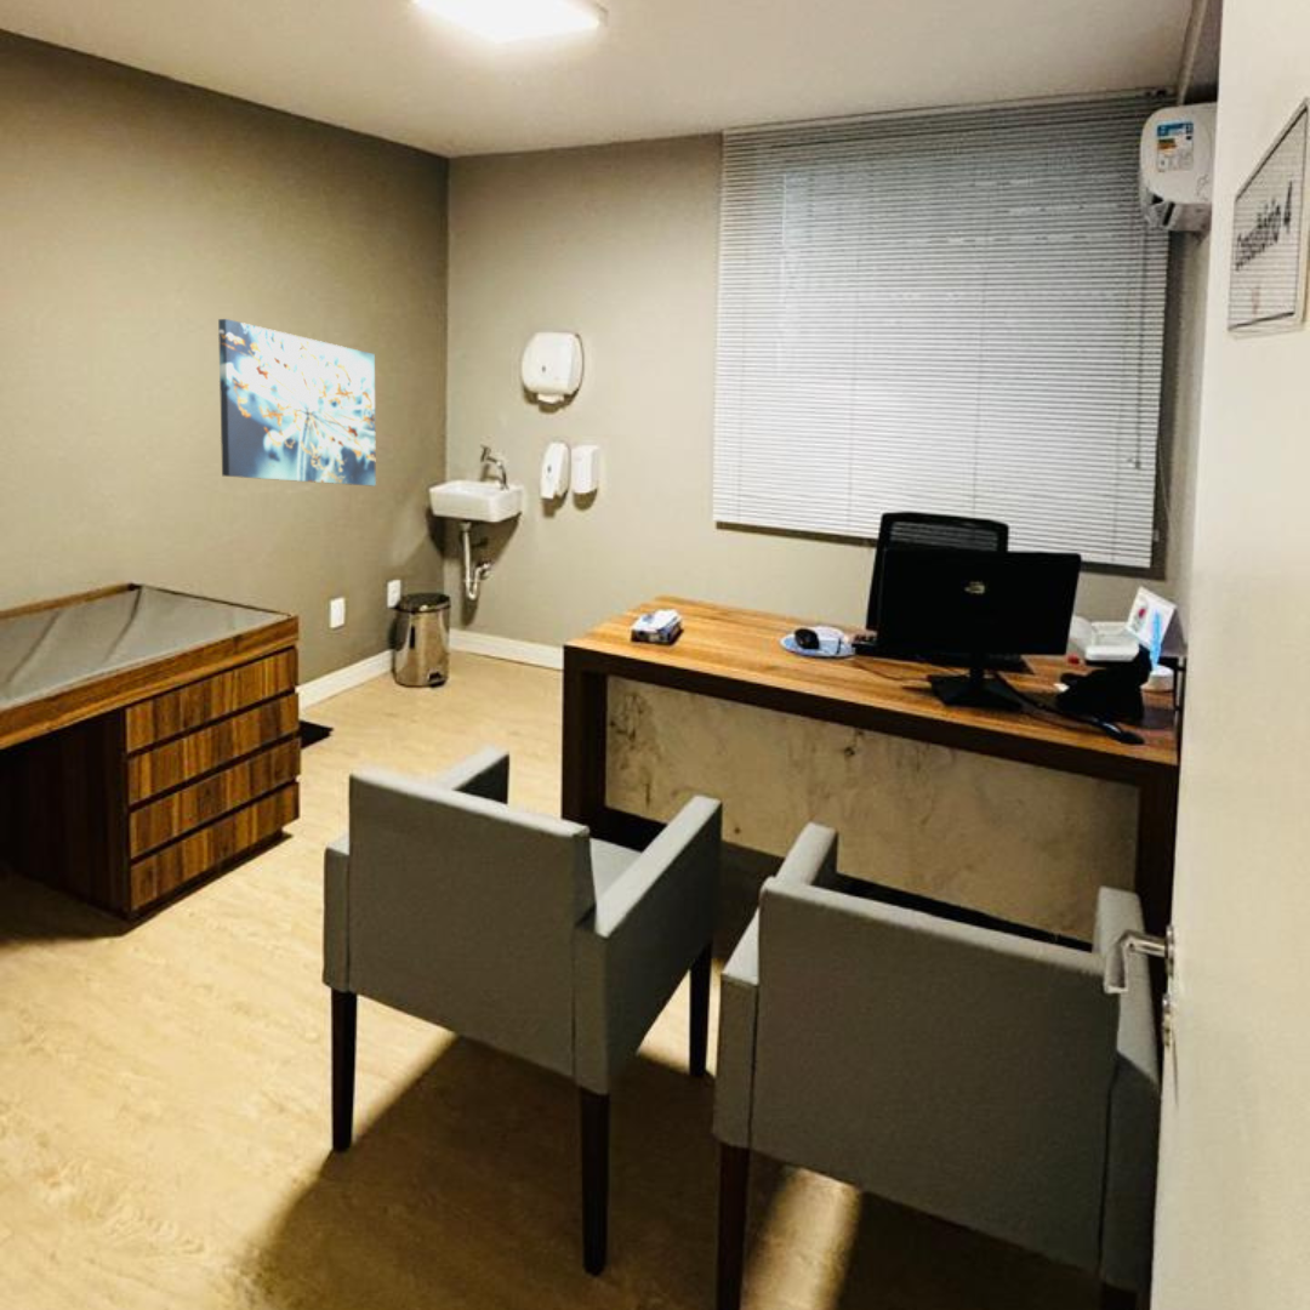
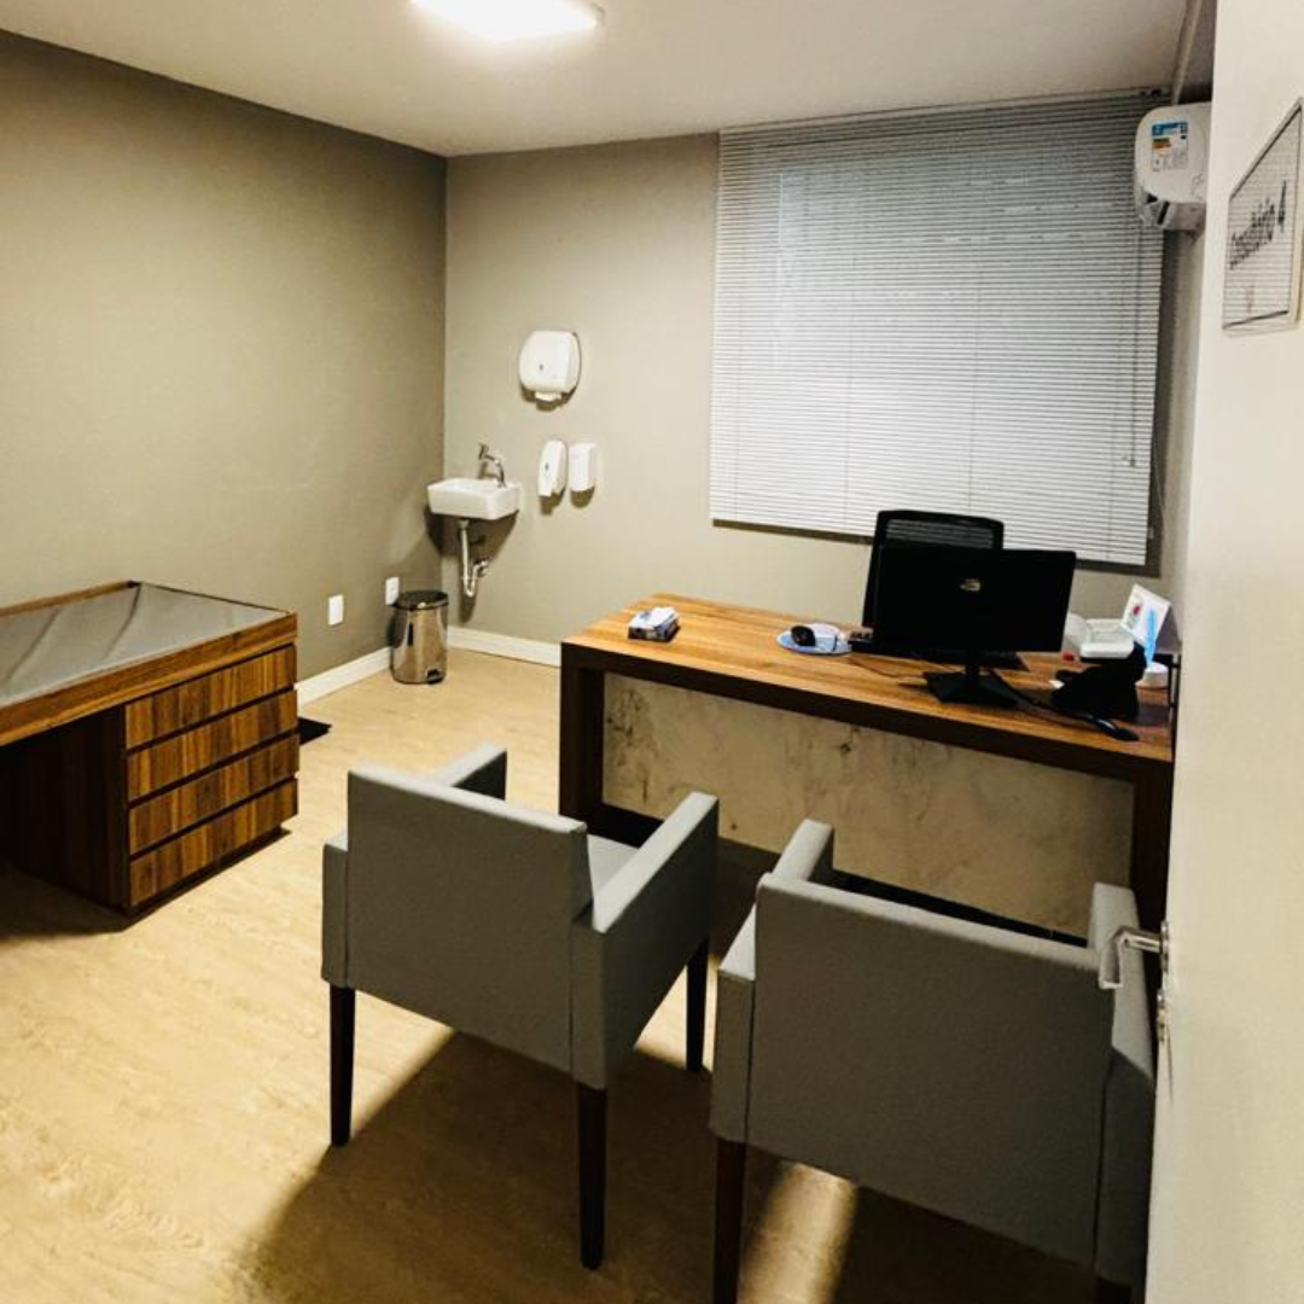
- wall art (303, 410)
